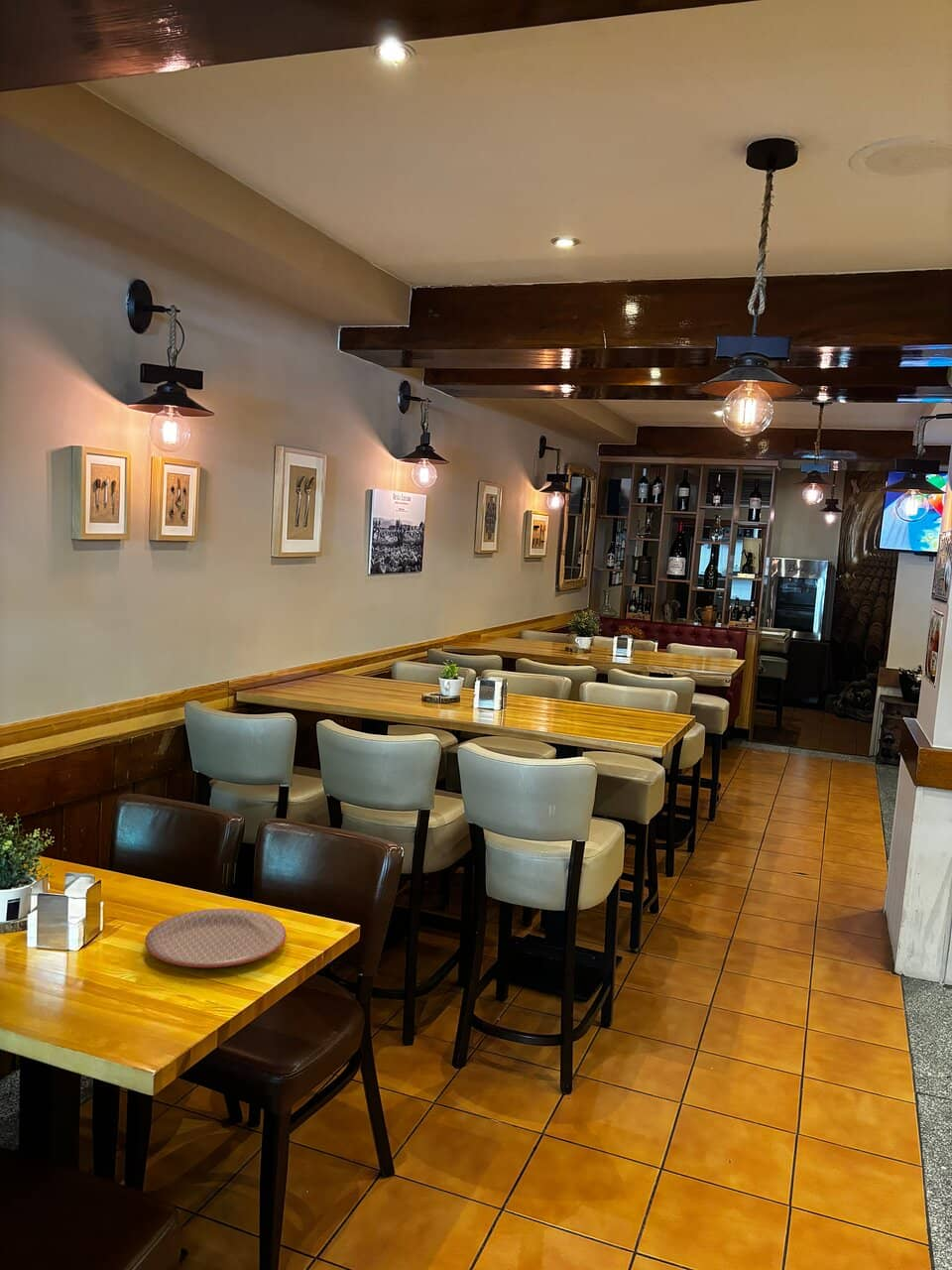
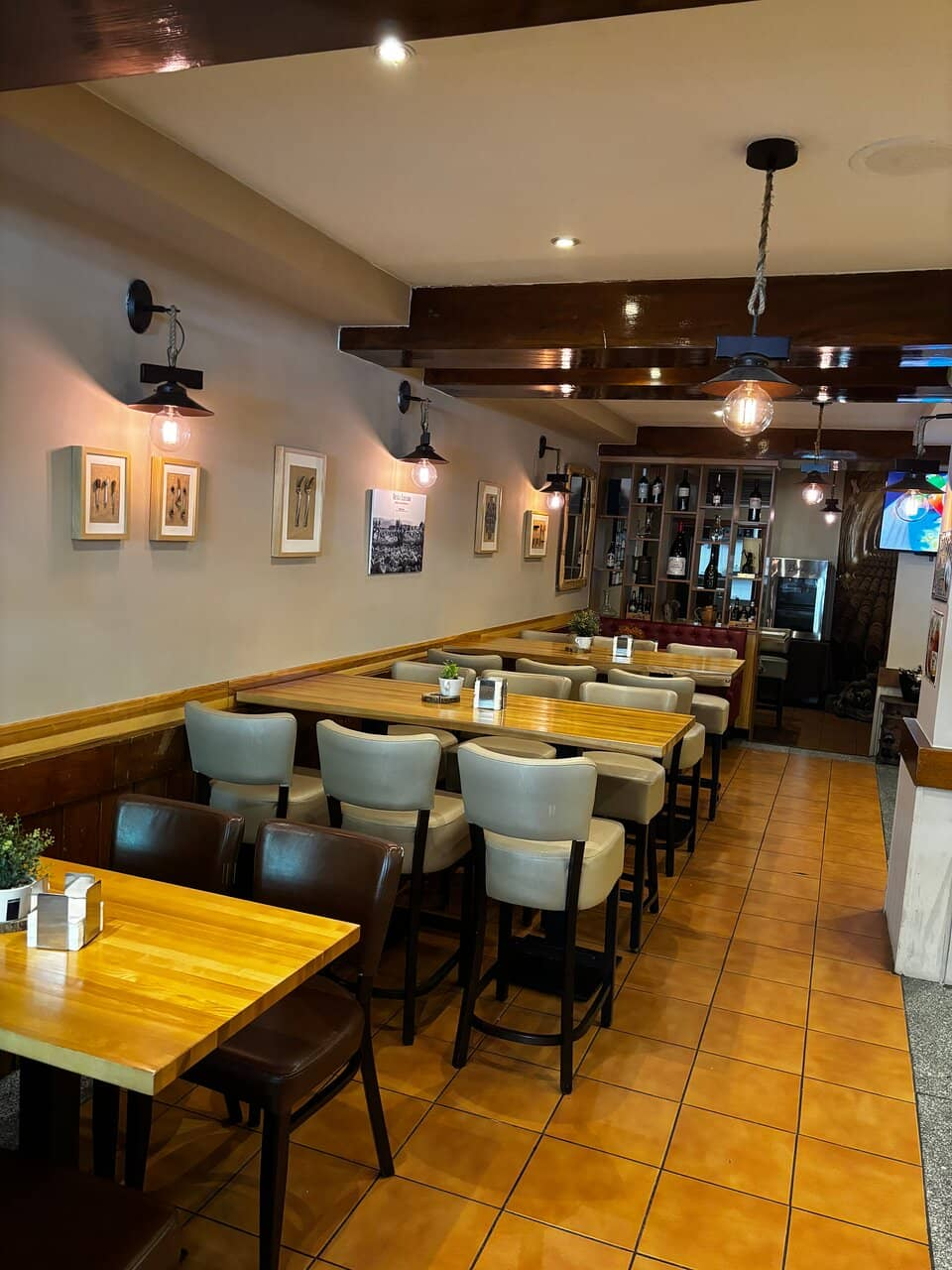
- plate (216, 940)
